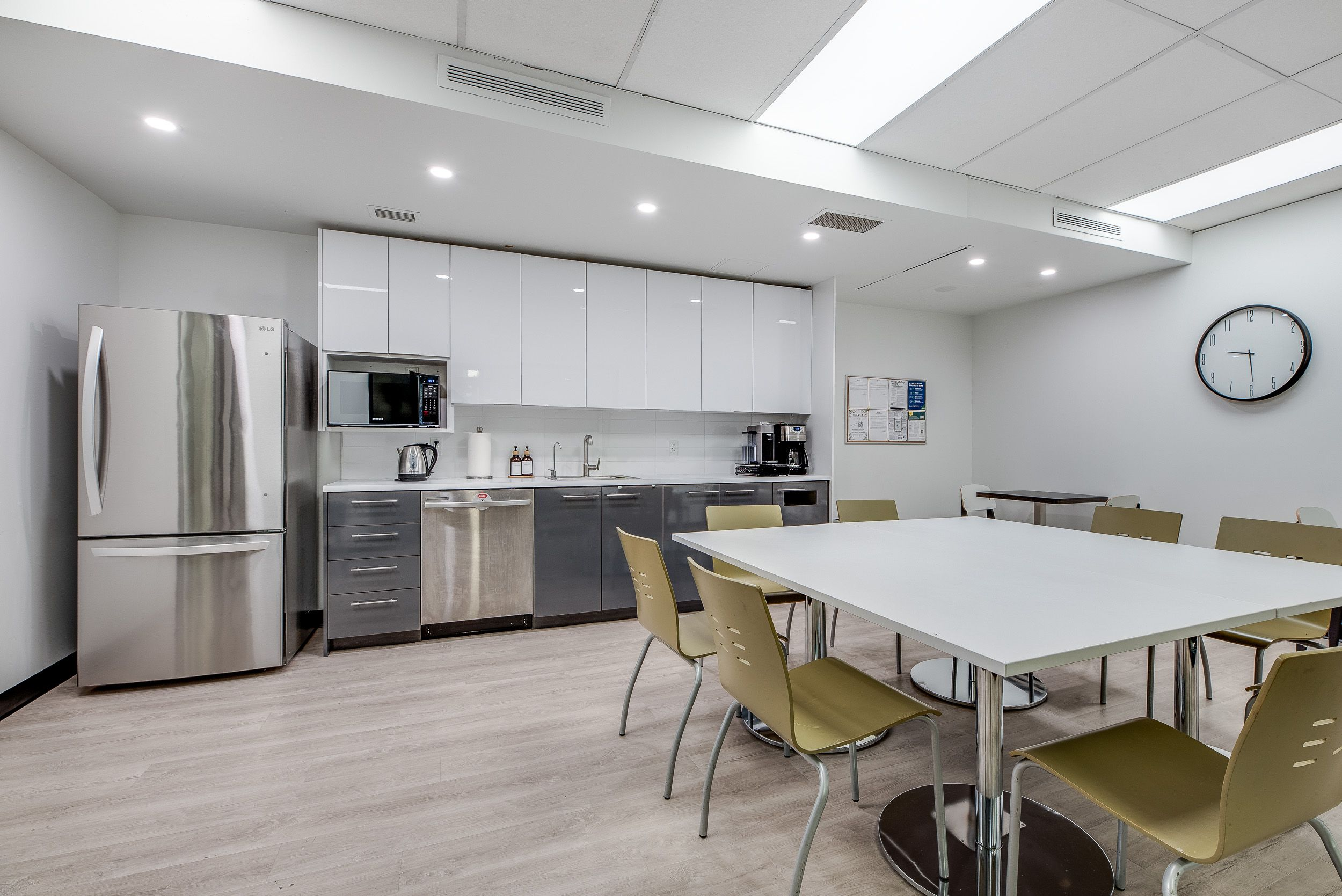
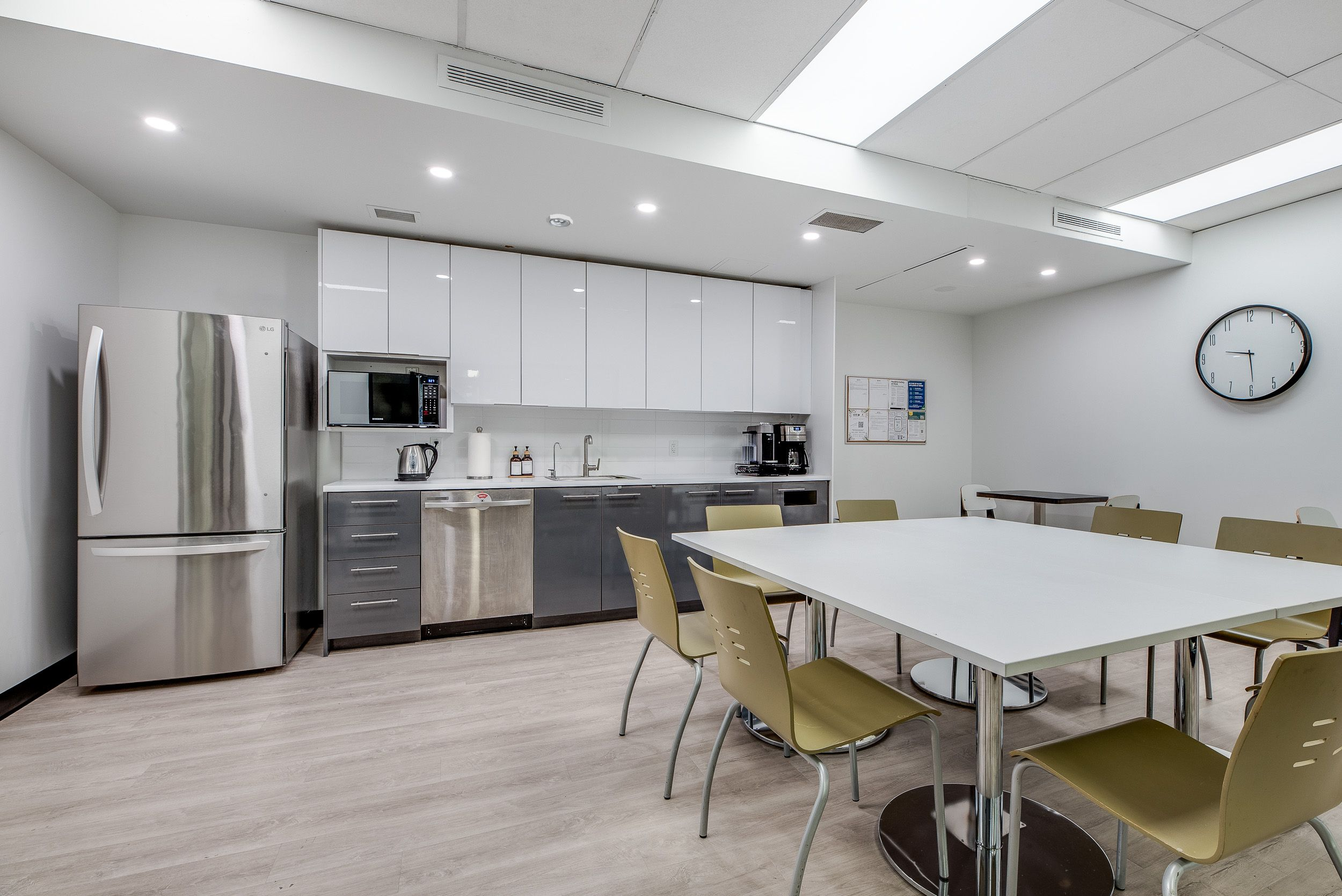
+ smoke detector (559, 218)
